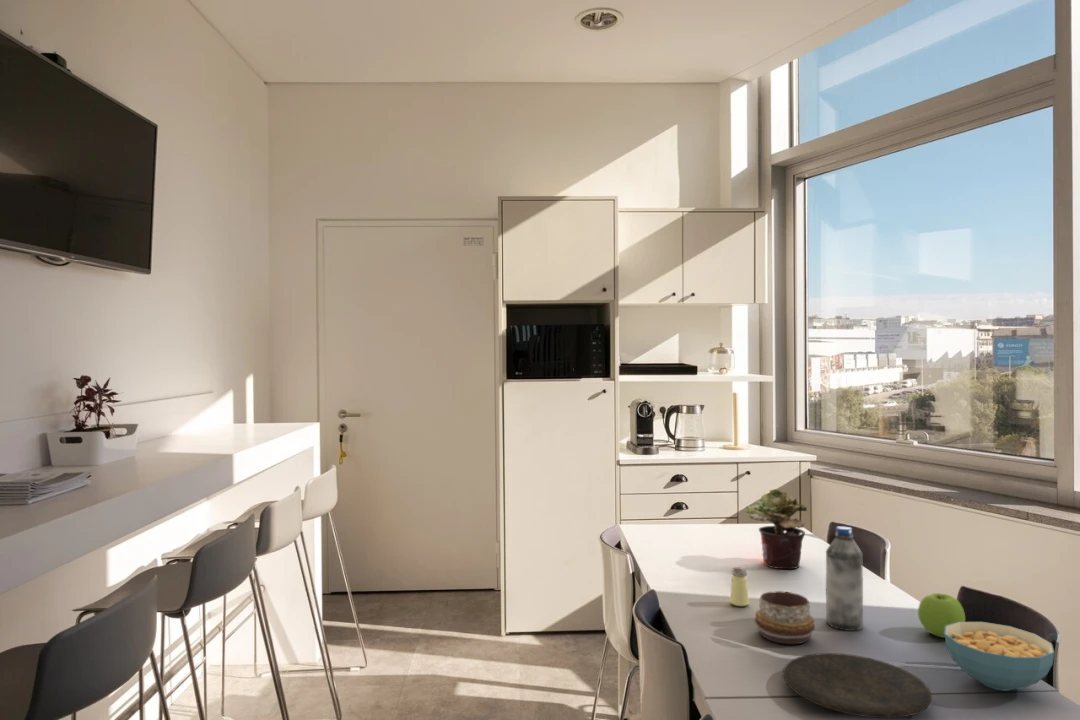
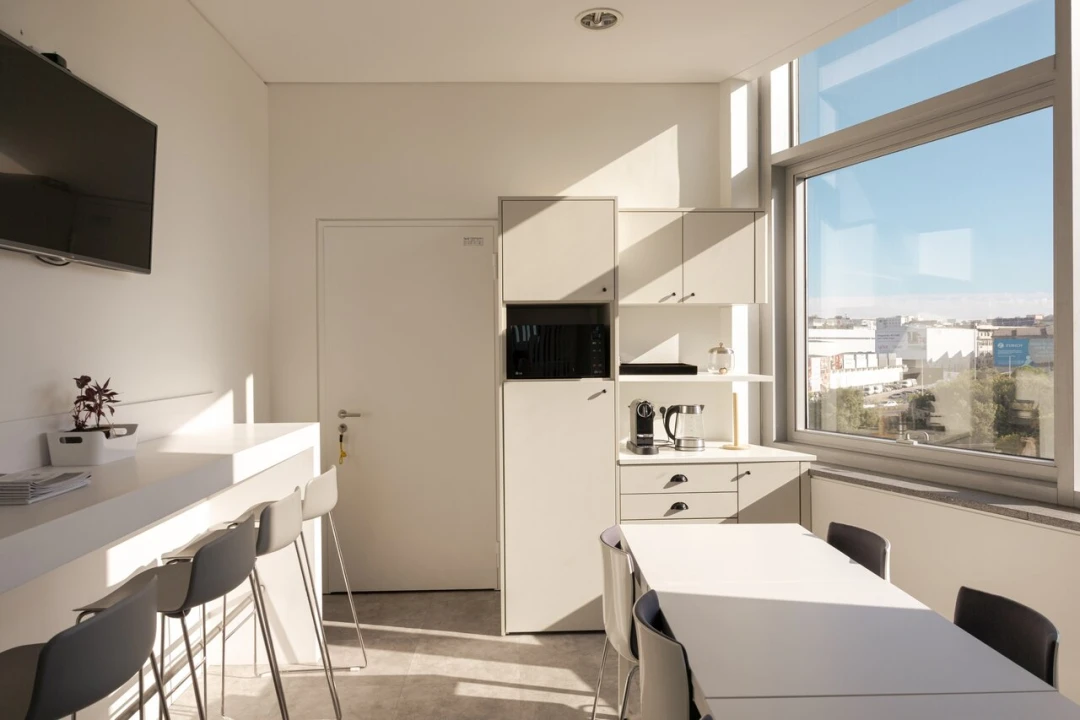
- potted plant (775, 526)
- apple (941, 615)
- cereal bowl (997, 661)
- saltshaker (739, 586)
- plate (854, 687)
- water bottle (844, 576)
- decorative bowl (784, 617)
